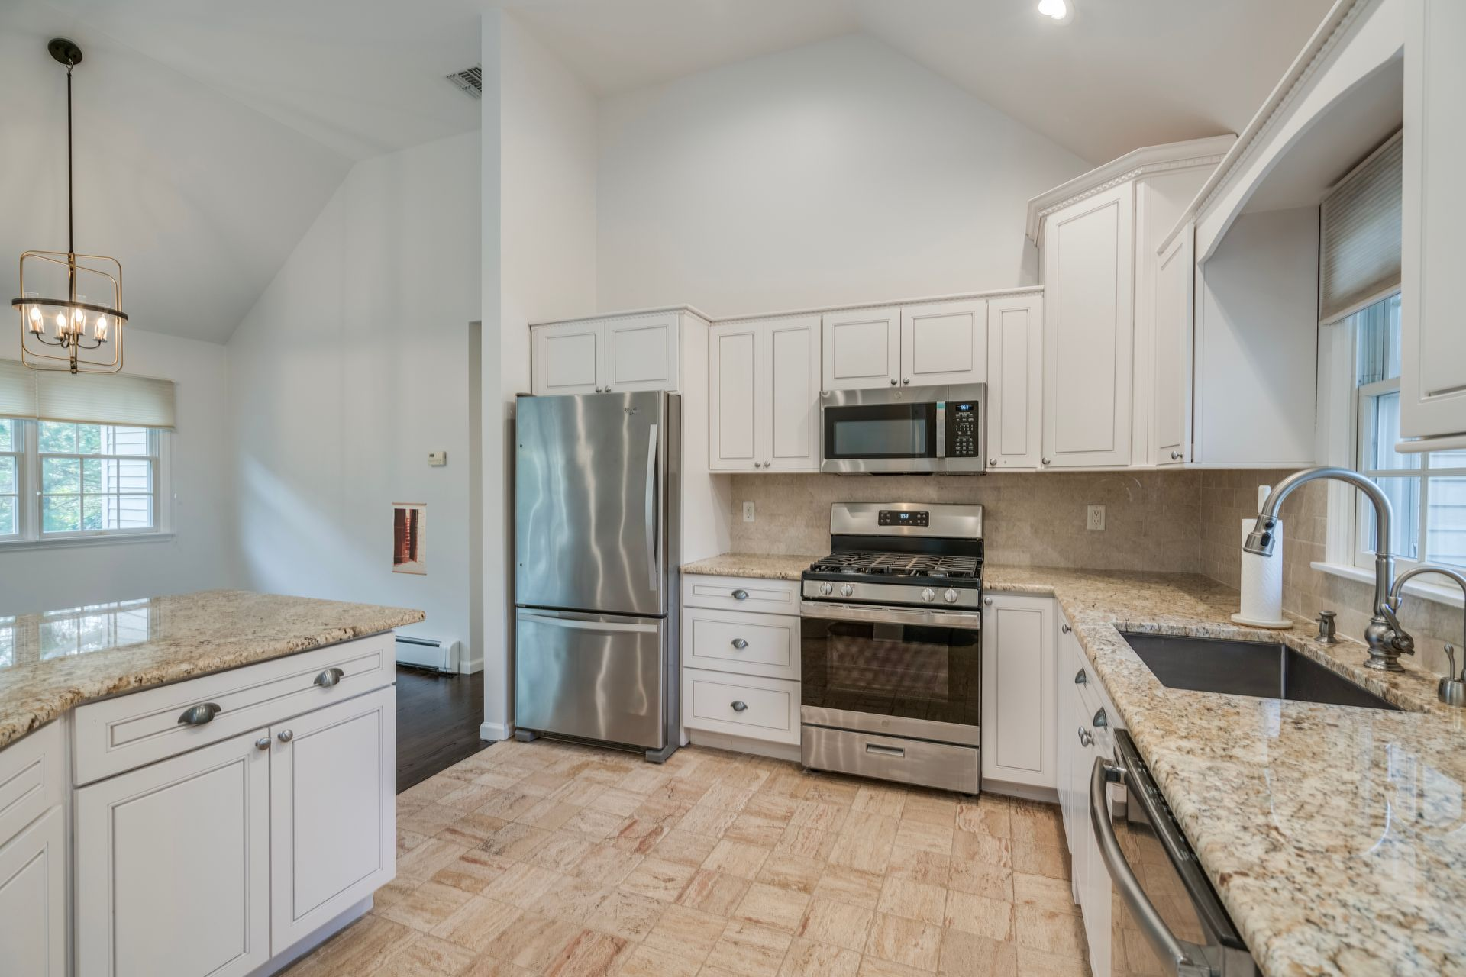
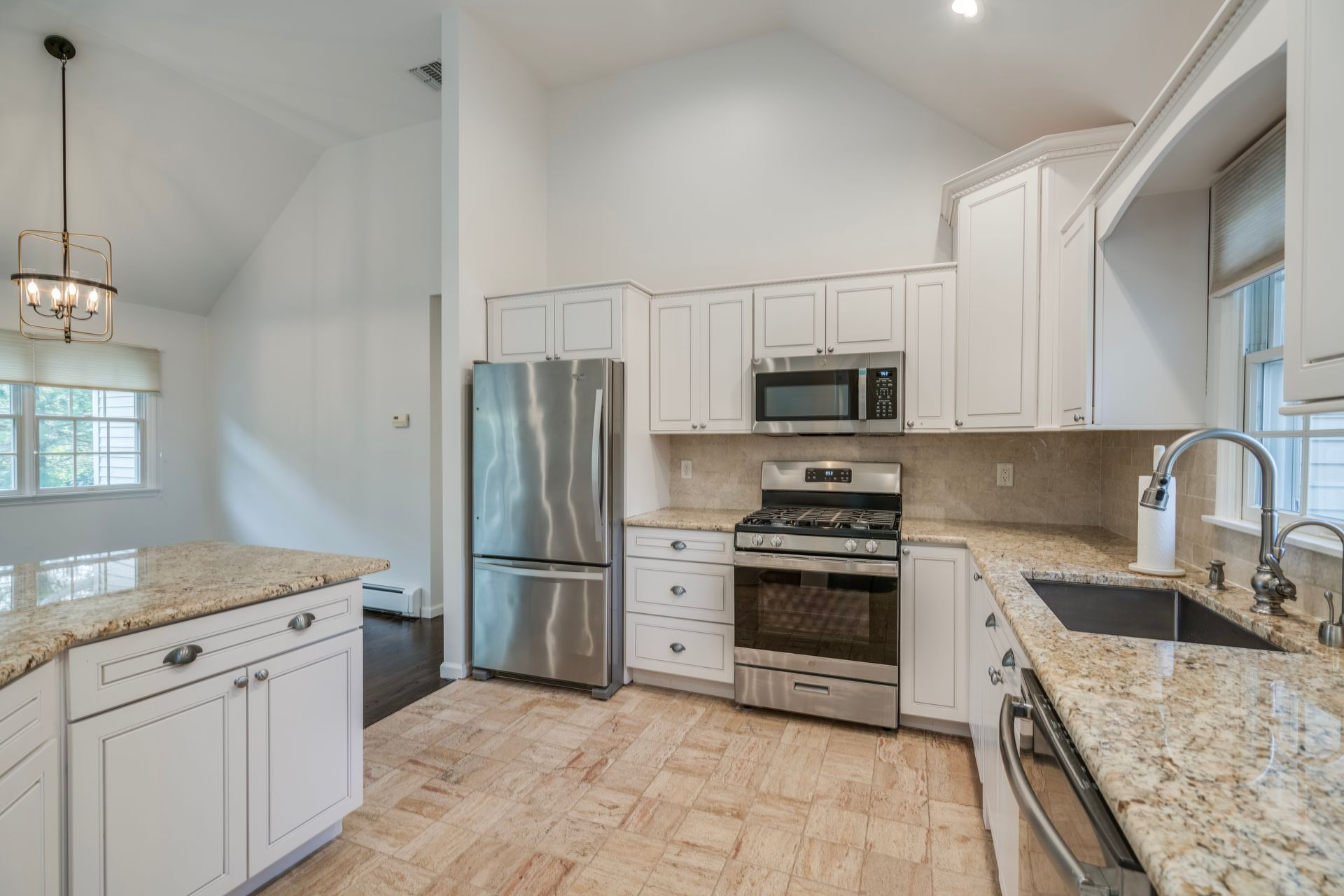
- wall art (408, 538)
